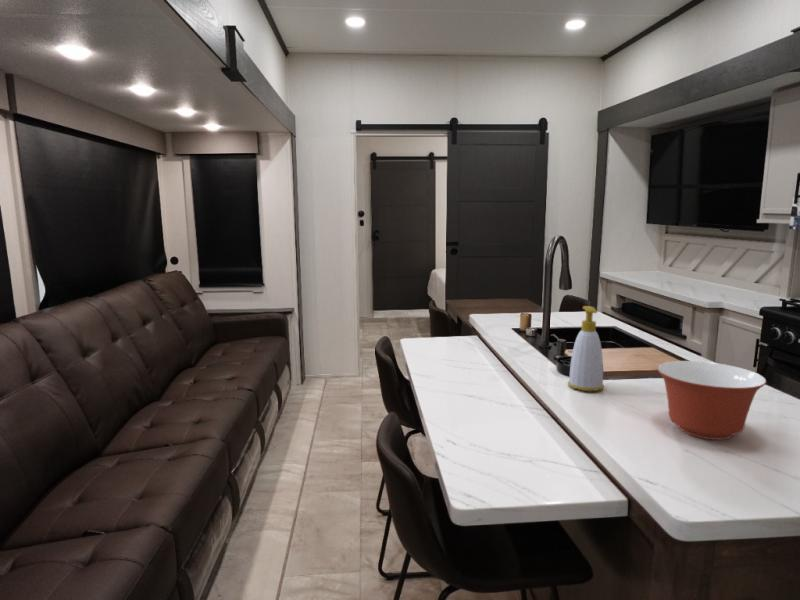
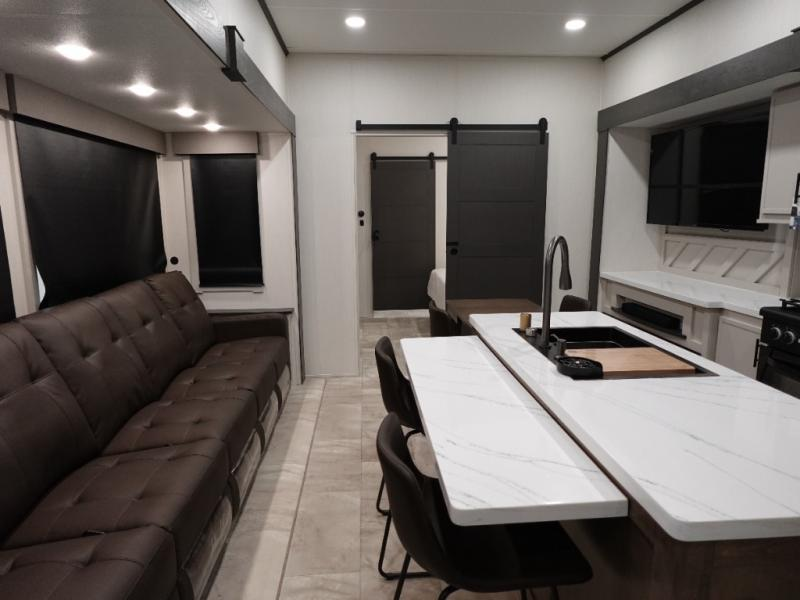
- mixing bowl (706, 401)
- soap bottle (587, 347)
